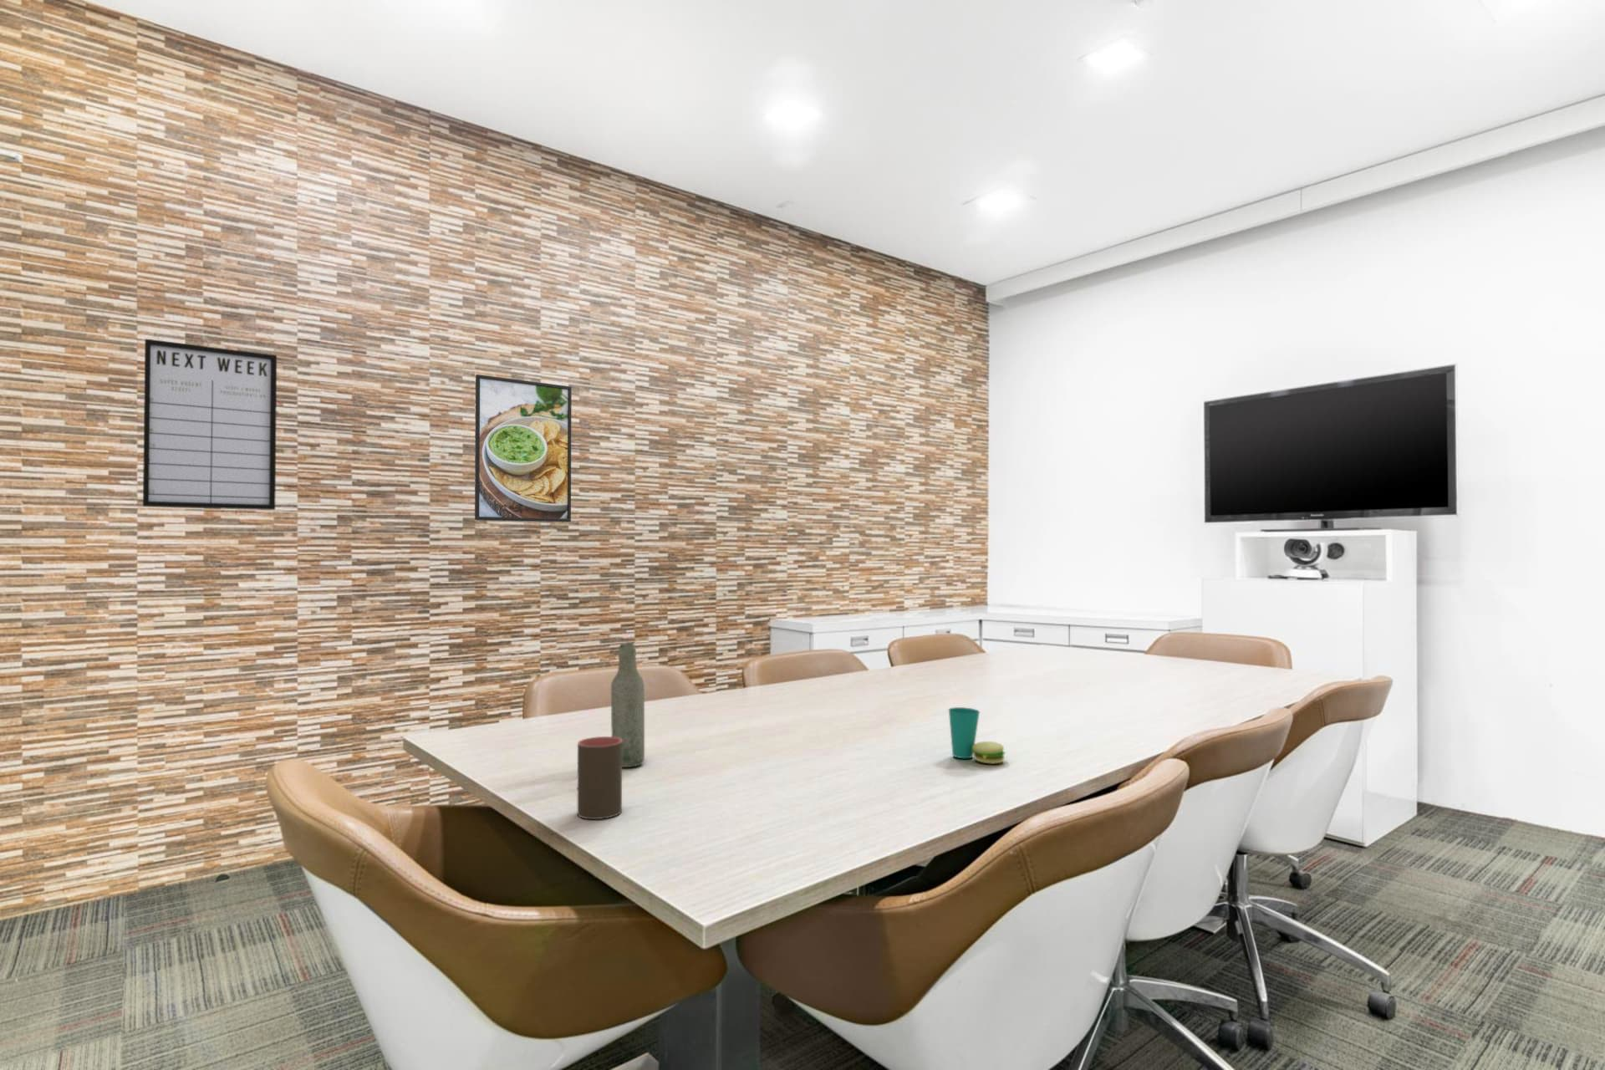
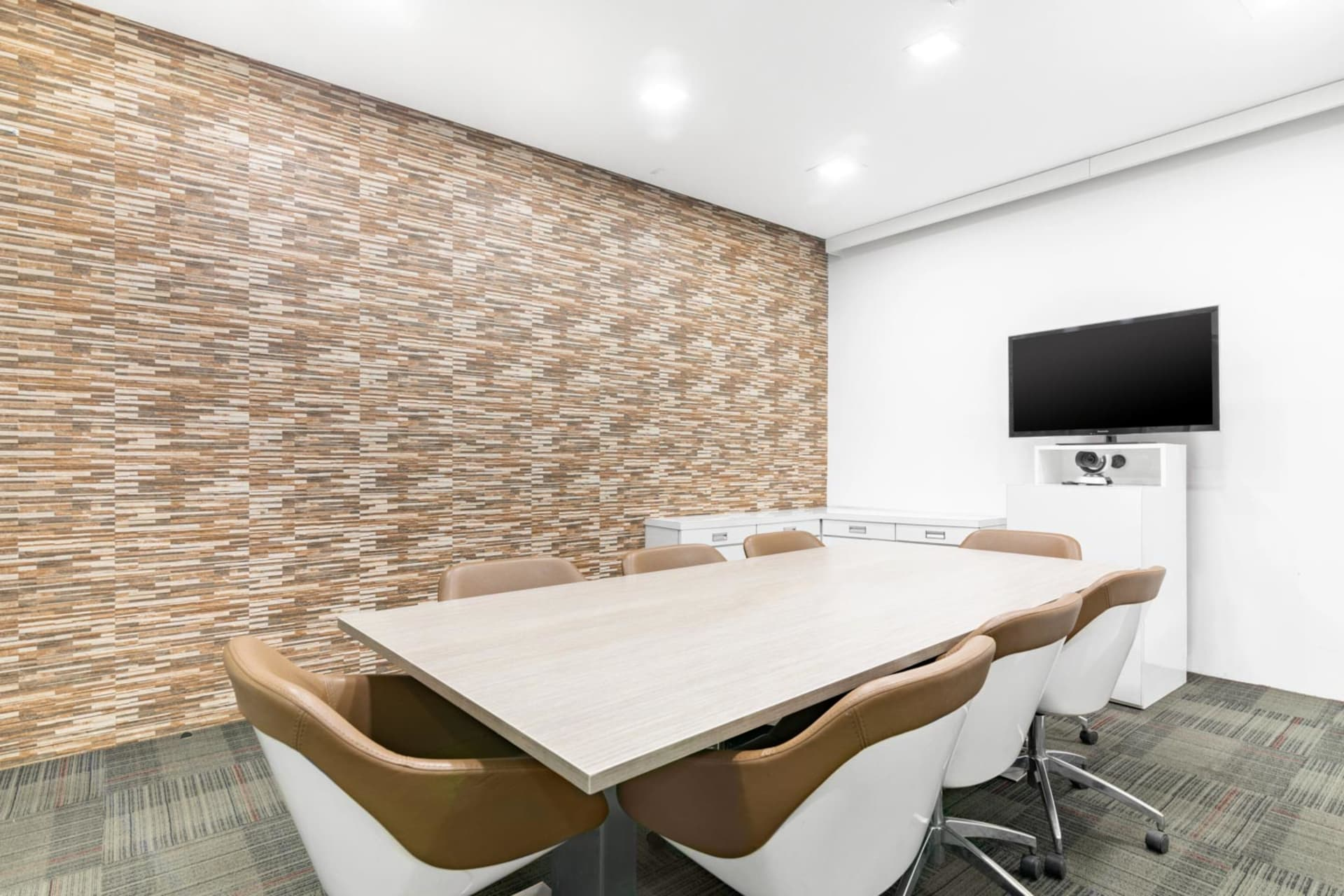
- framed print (524, 450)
- cup (976, 734)
- writing board (213, 428)
- cup (599, 776)
- bottle (628, 703)
